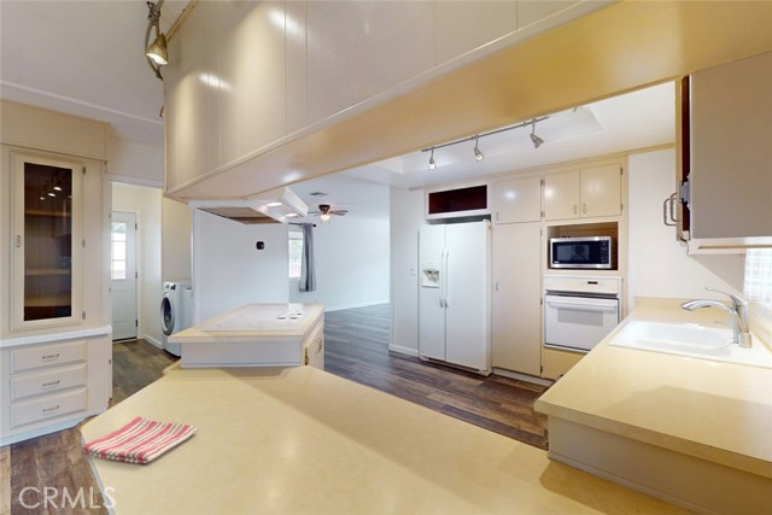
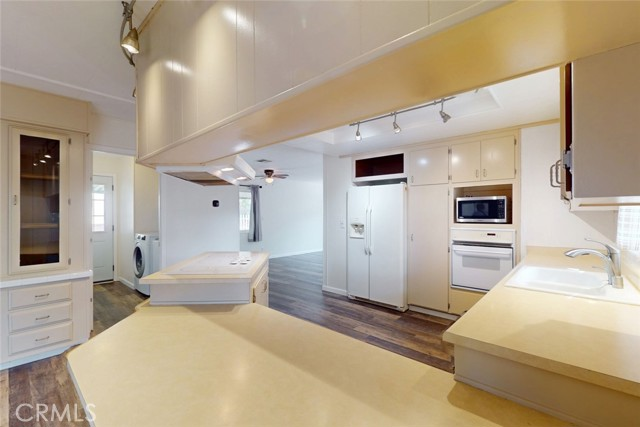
- dish towel (142, 437)
